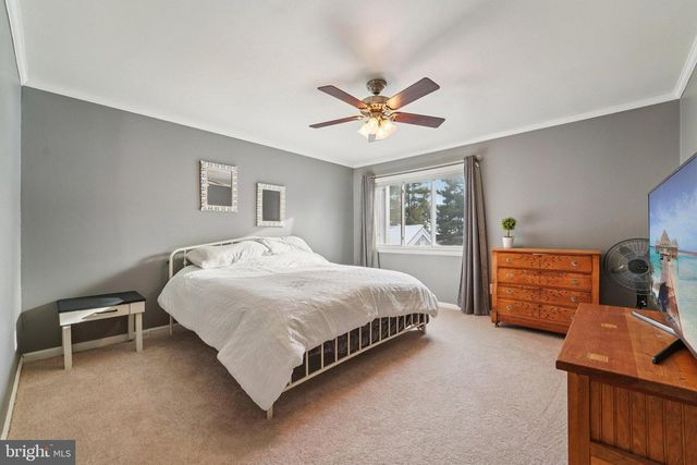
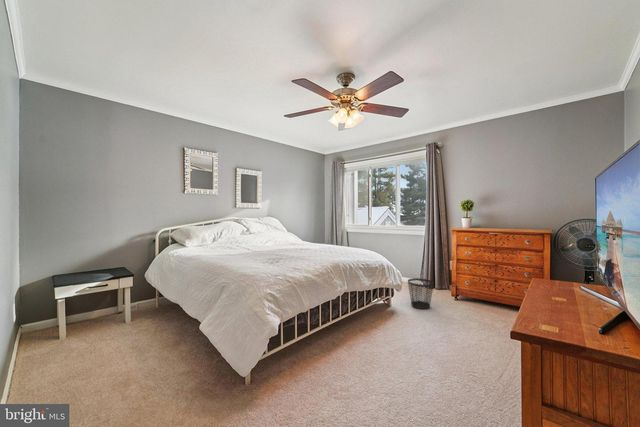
+ wastebasket (420, 293)
